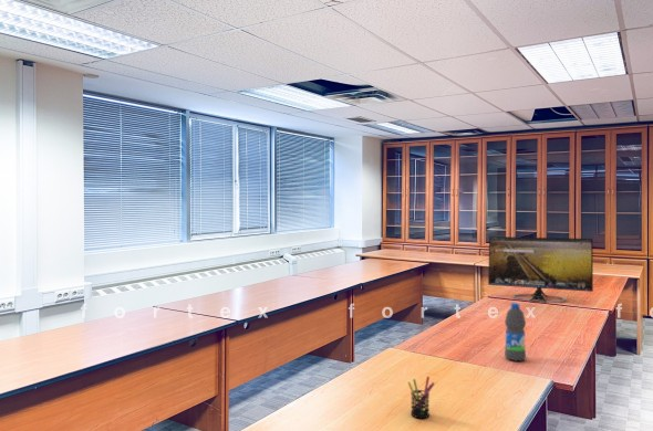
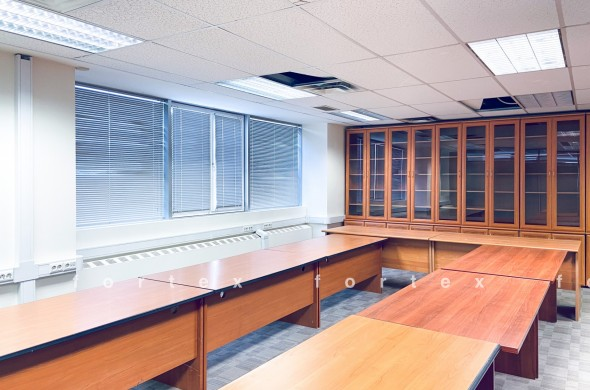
- water bottle (515, 330)
- pen holder (419, 396)
- computer monitor (538, 269)
